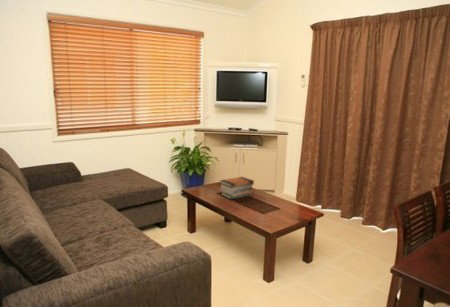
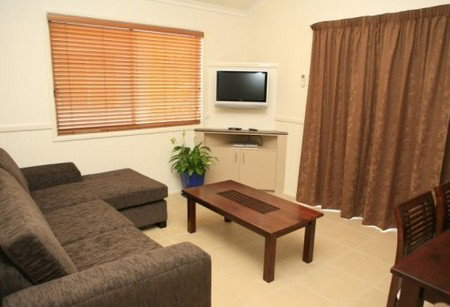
- book stack (236, 187)
